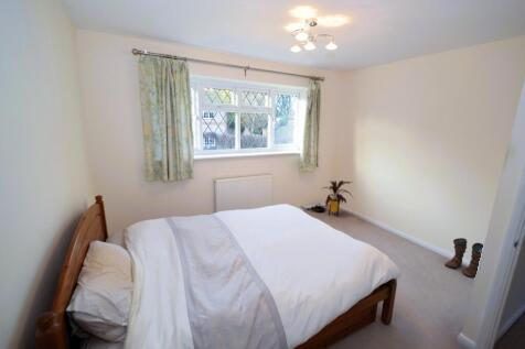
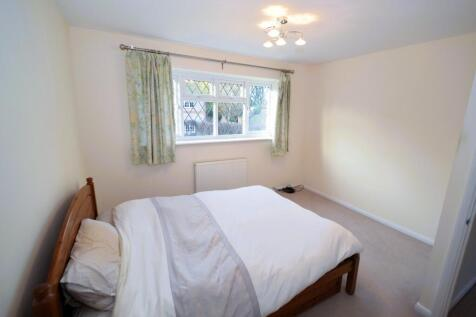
- boots (471, 255)
- house plant (335, 197)
